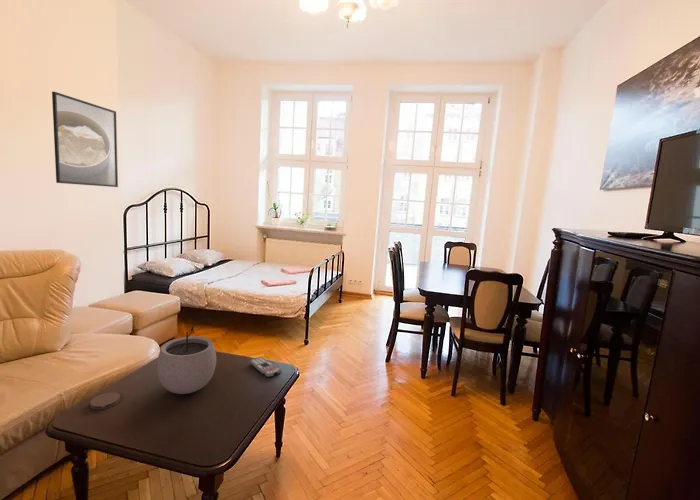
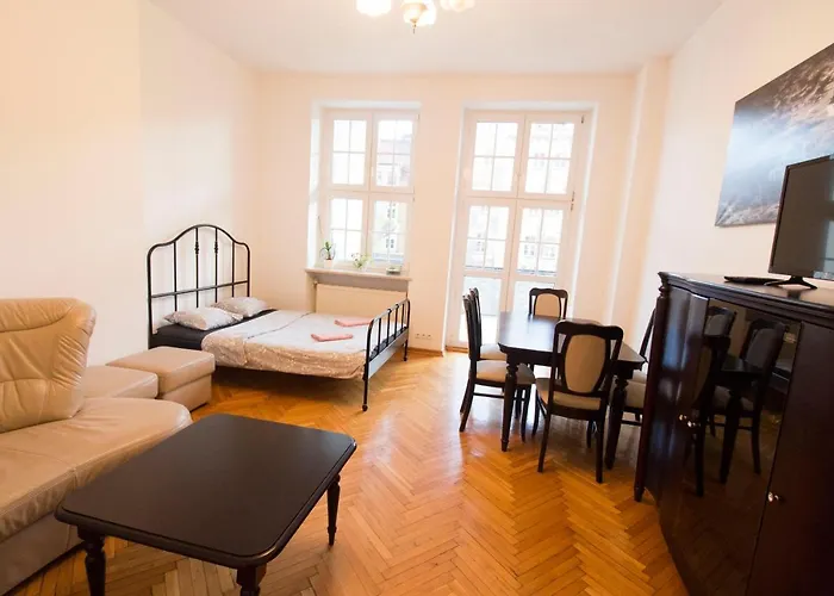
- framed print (88, 144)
- remote control (264, 366)
- coaster (105, 400)
- plant pot (187, 357)
